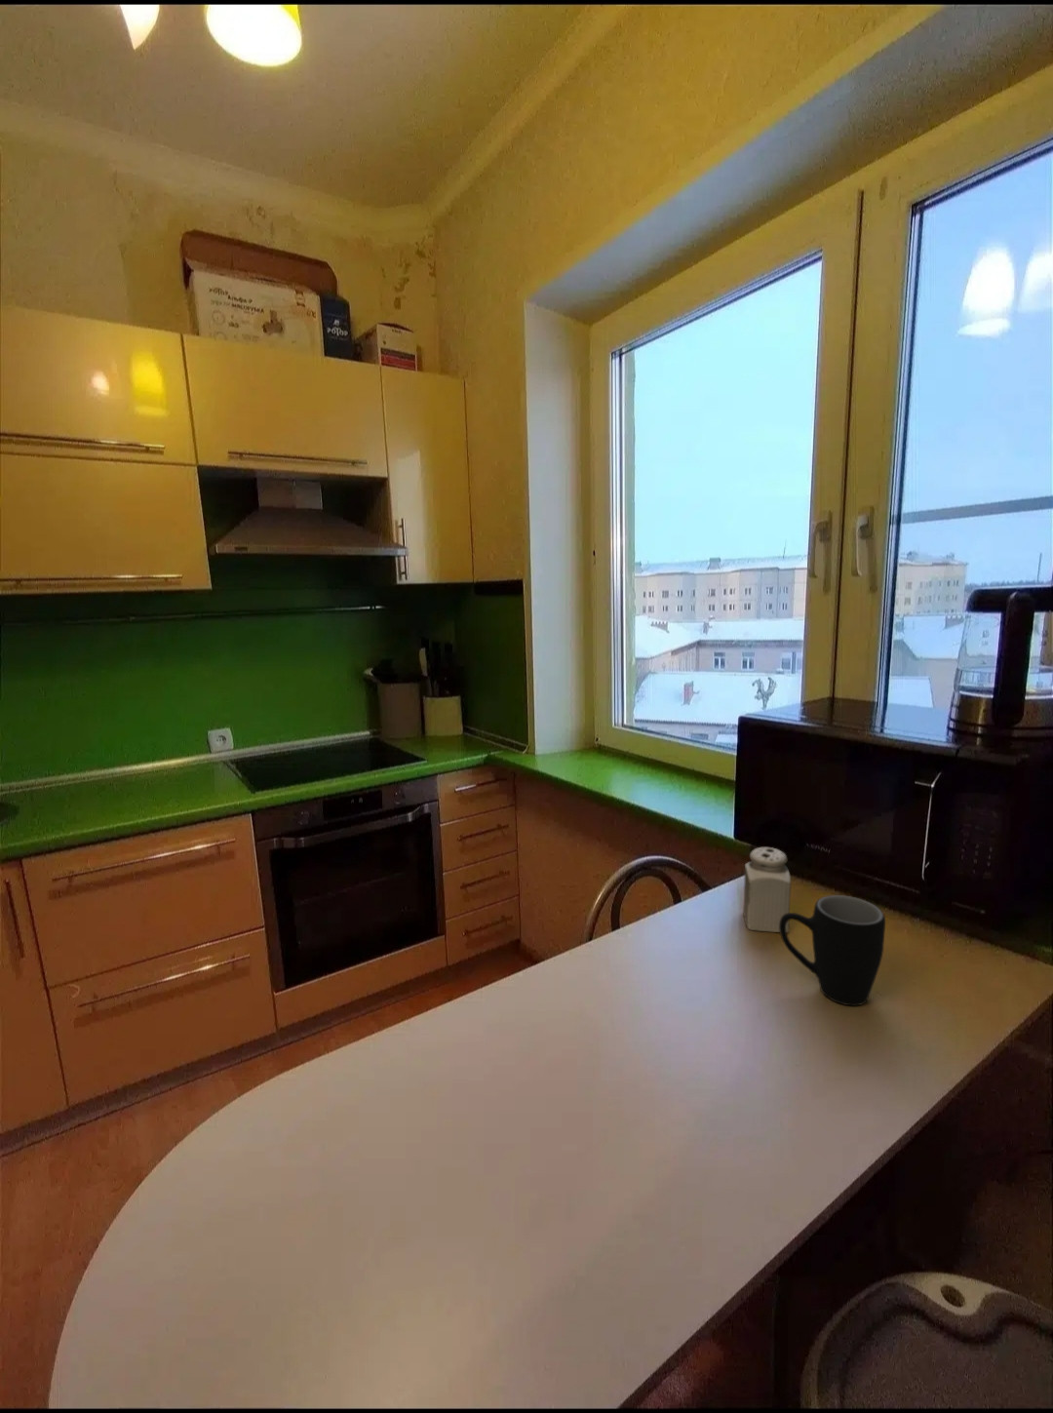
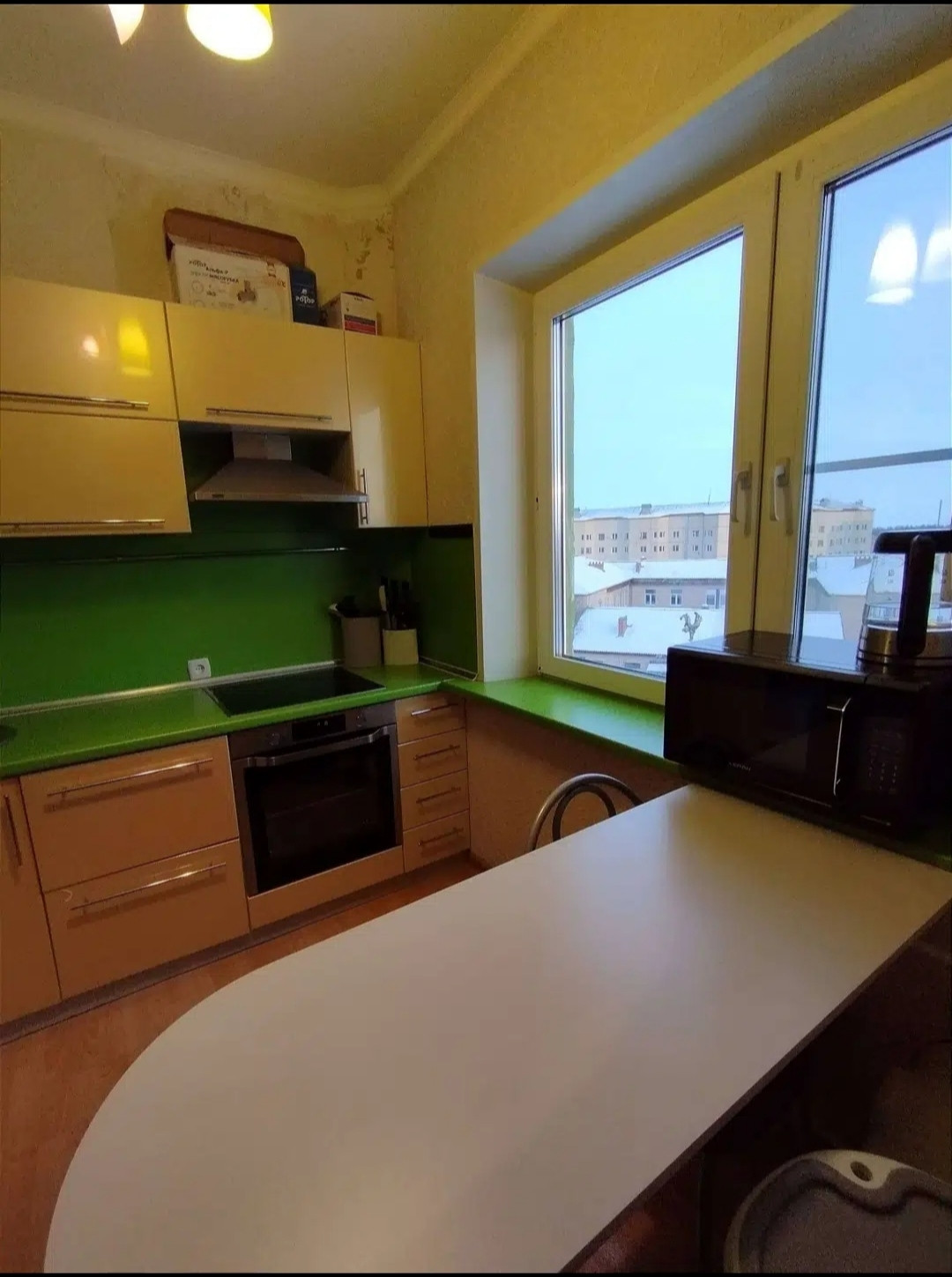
- salt shaker (767, 886)
- mug (828, 949)
